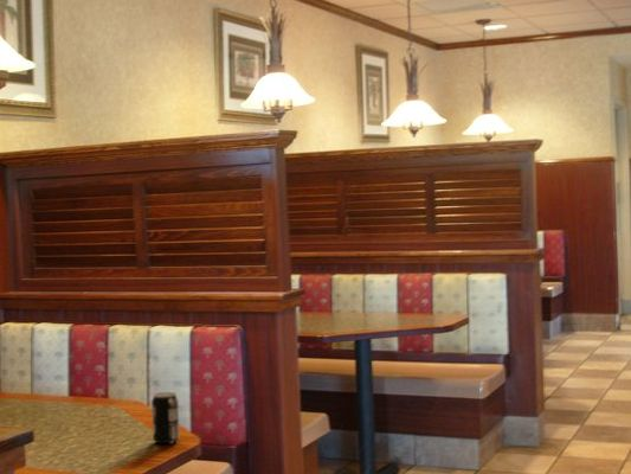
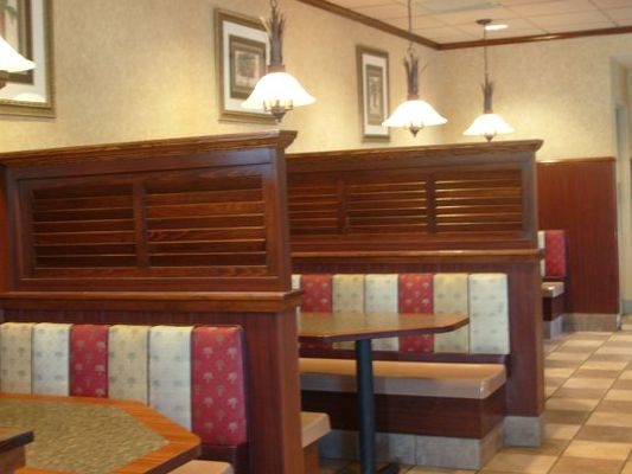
- beverage can (165, 417)
